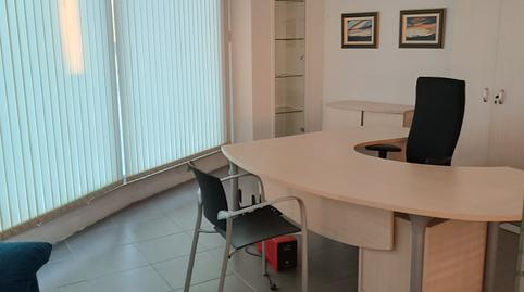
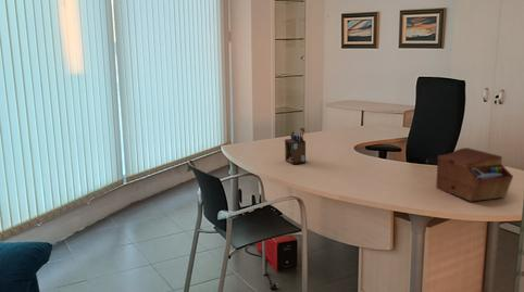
+ sewing box (472, 174)
+ desk organizer (295, 147)
